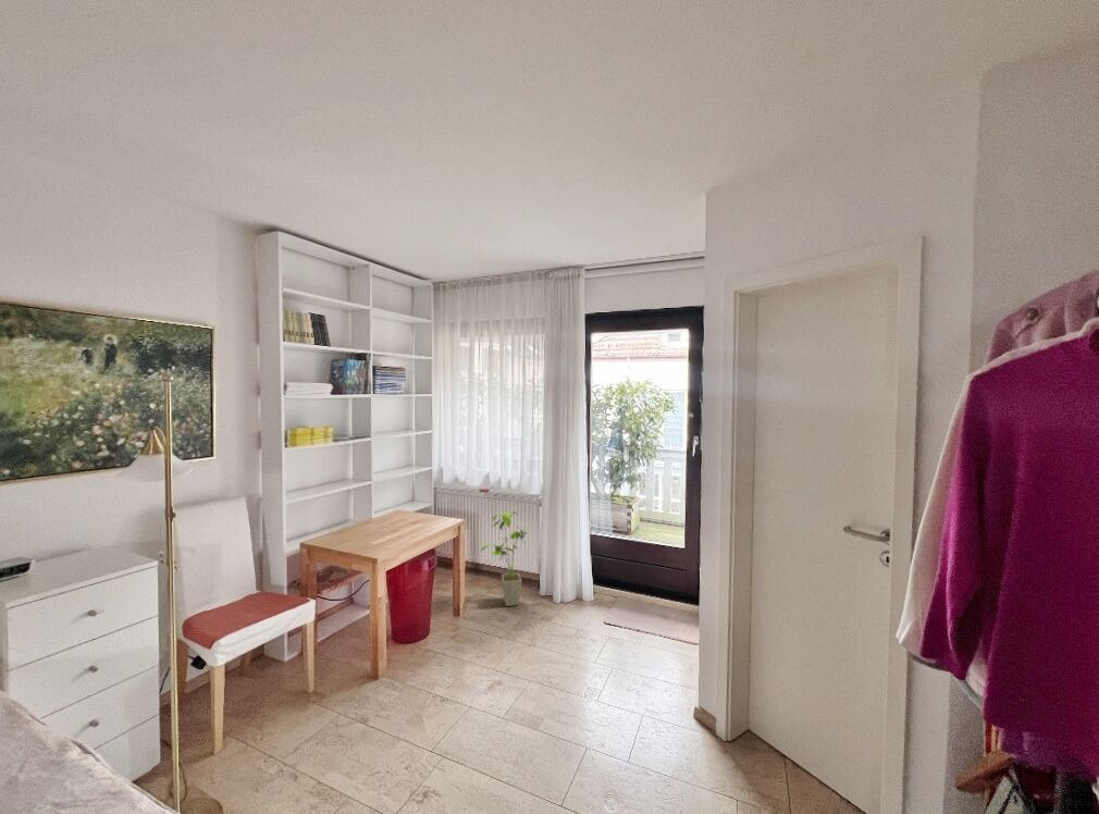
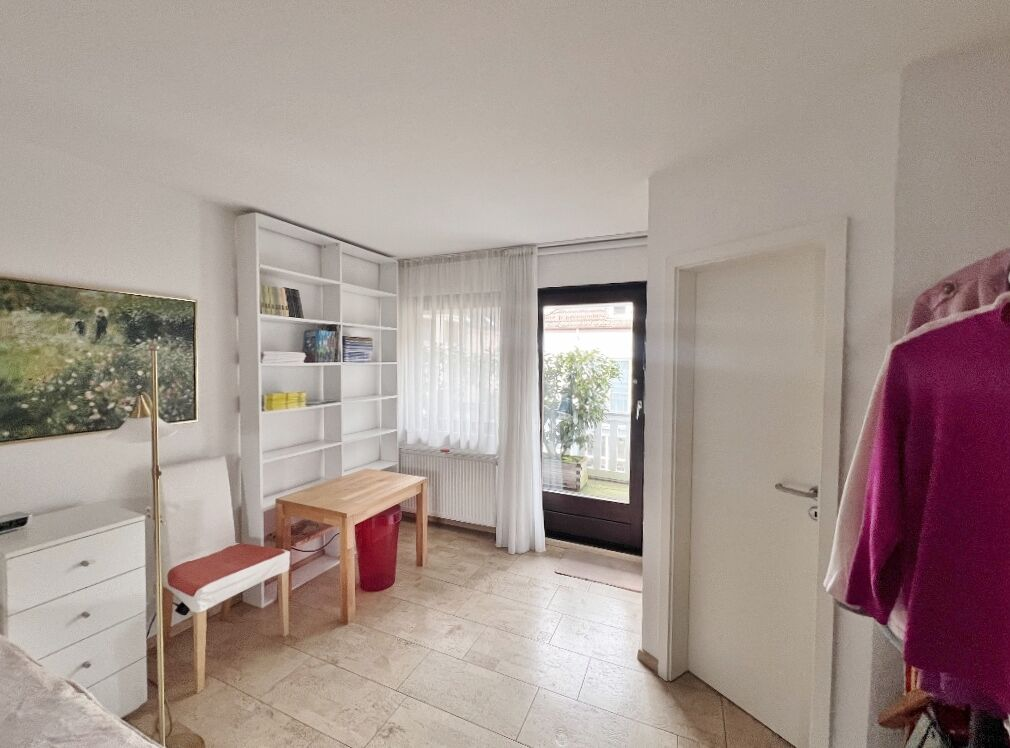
- house plant (505, 557)
